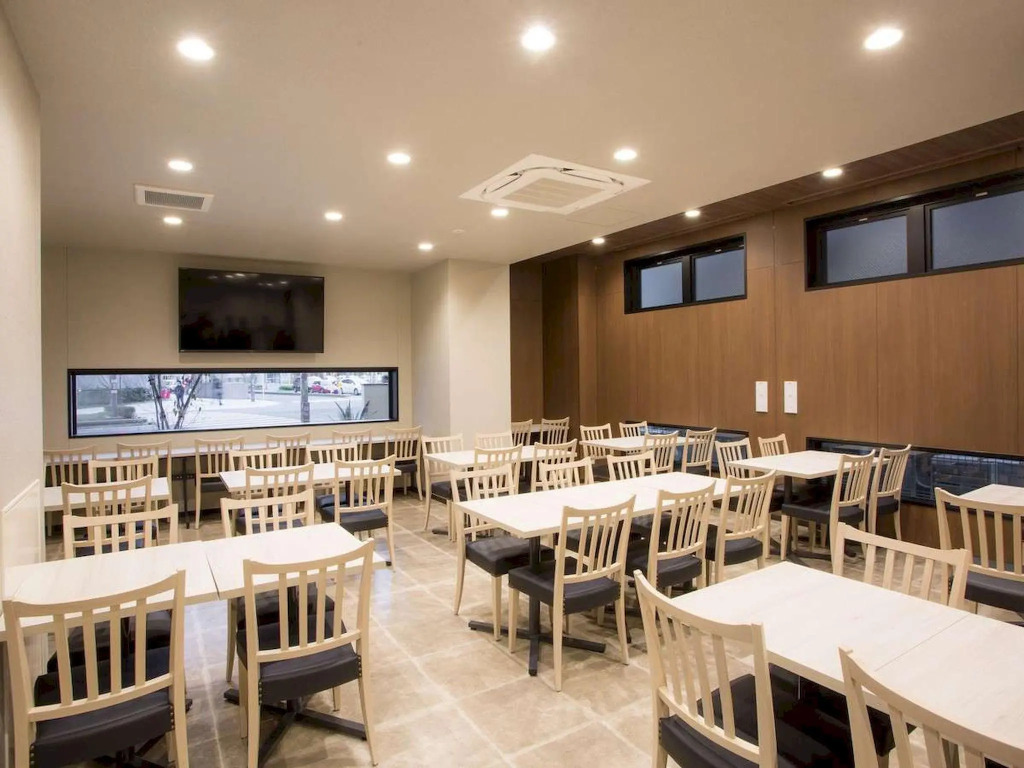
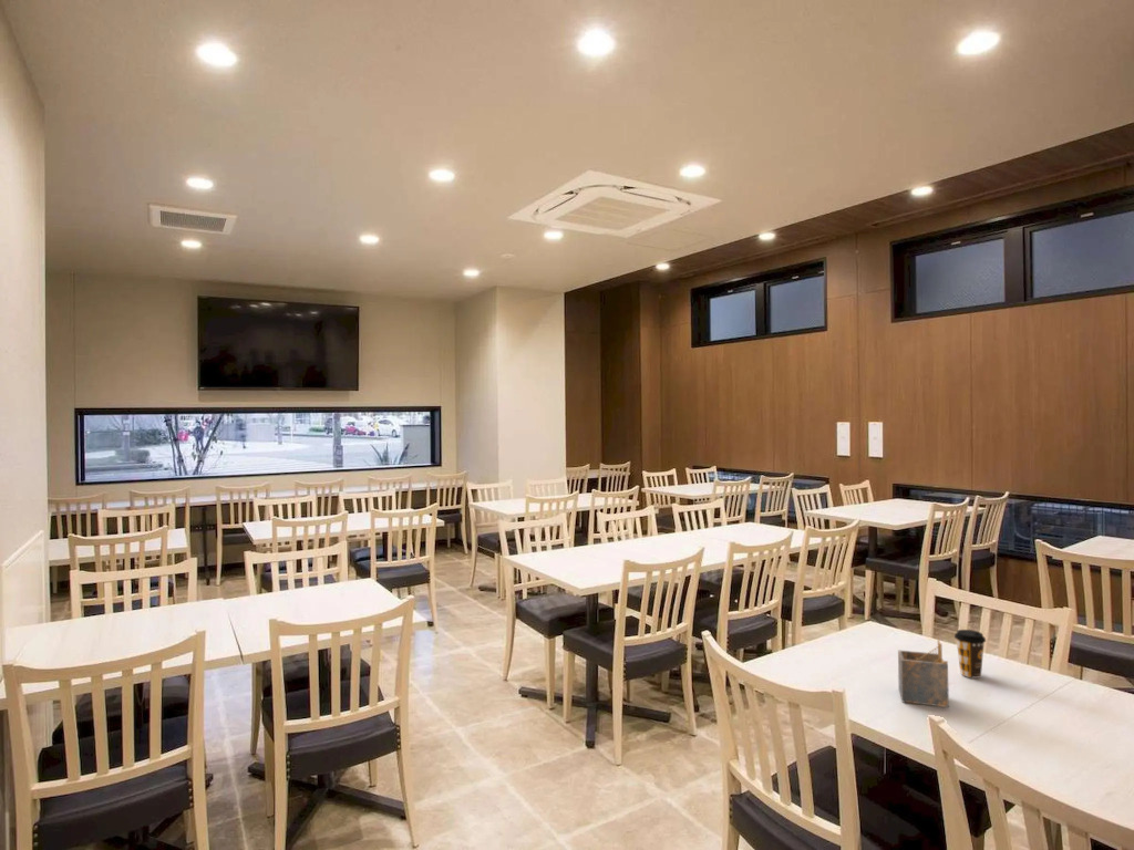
+ coffee cup (970, 653)
+ napkin holder (921, 670)
